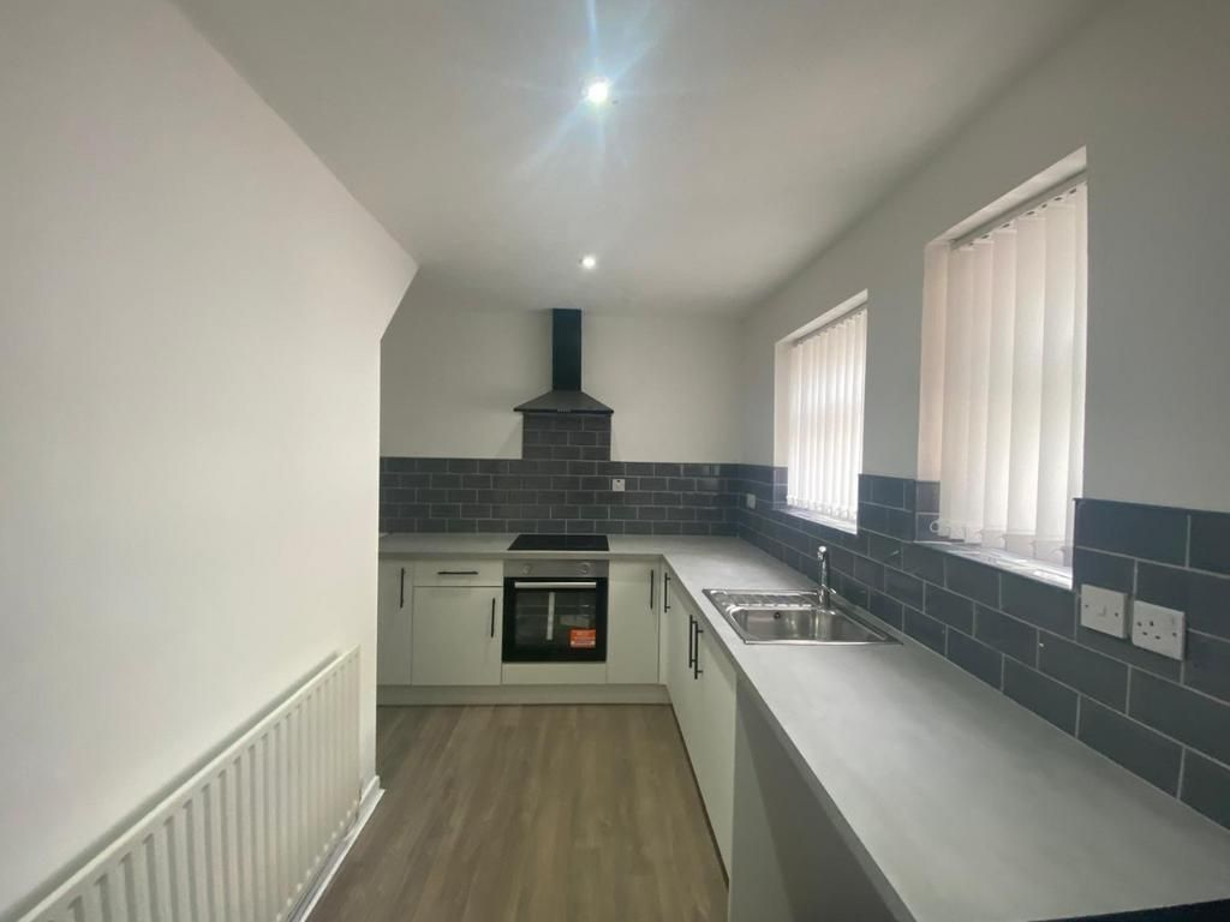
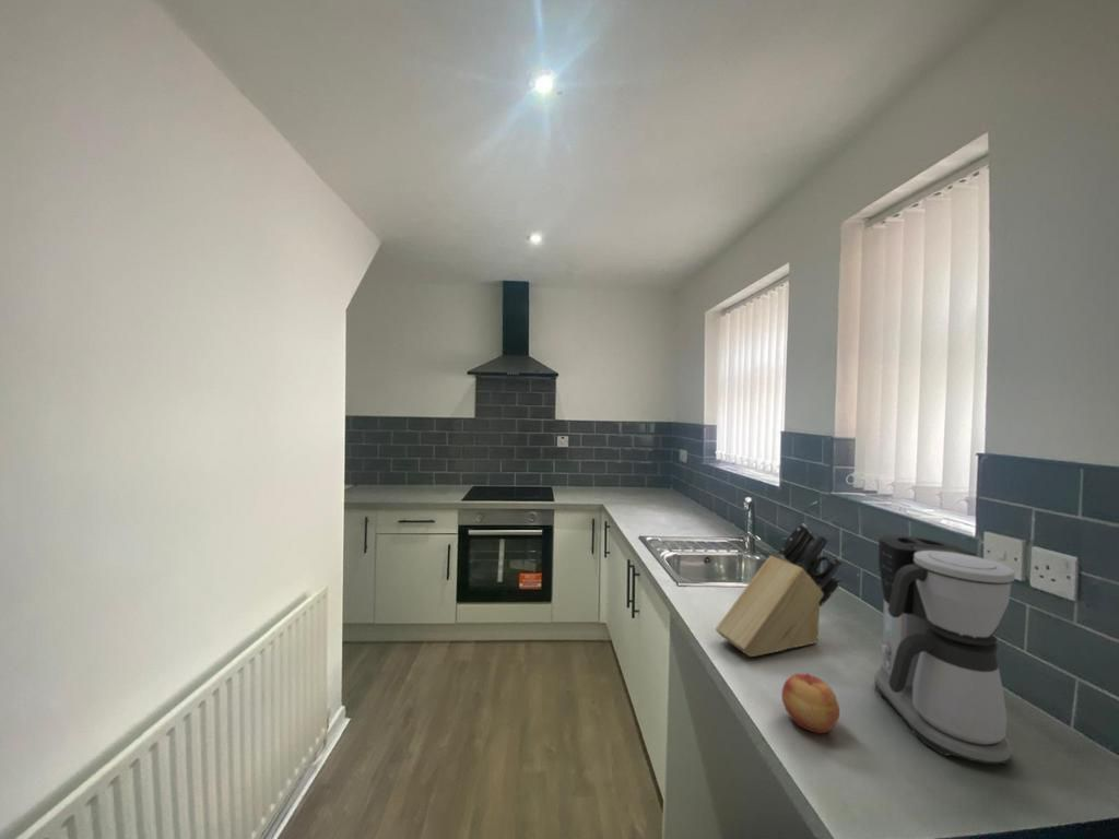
+ apple (810, 699)
+ knife block (780, 583)
+ coffee maker (926, 631)
